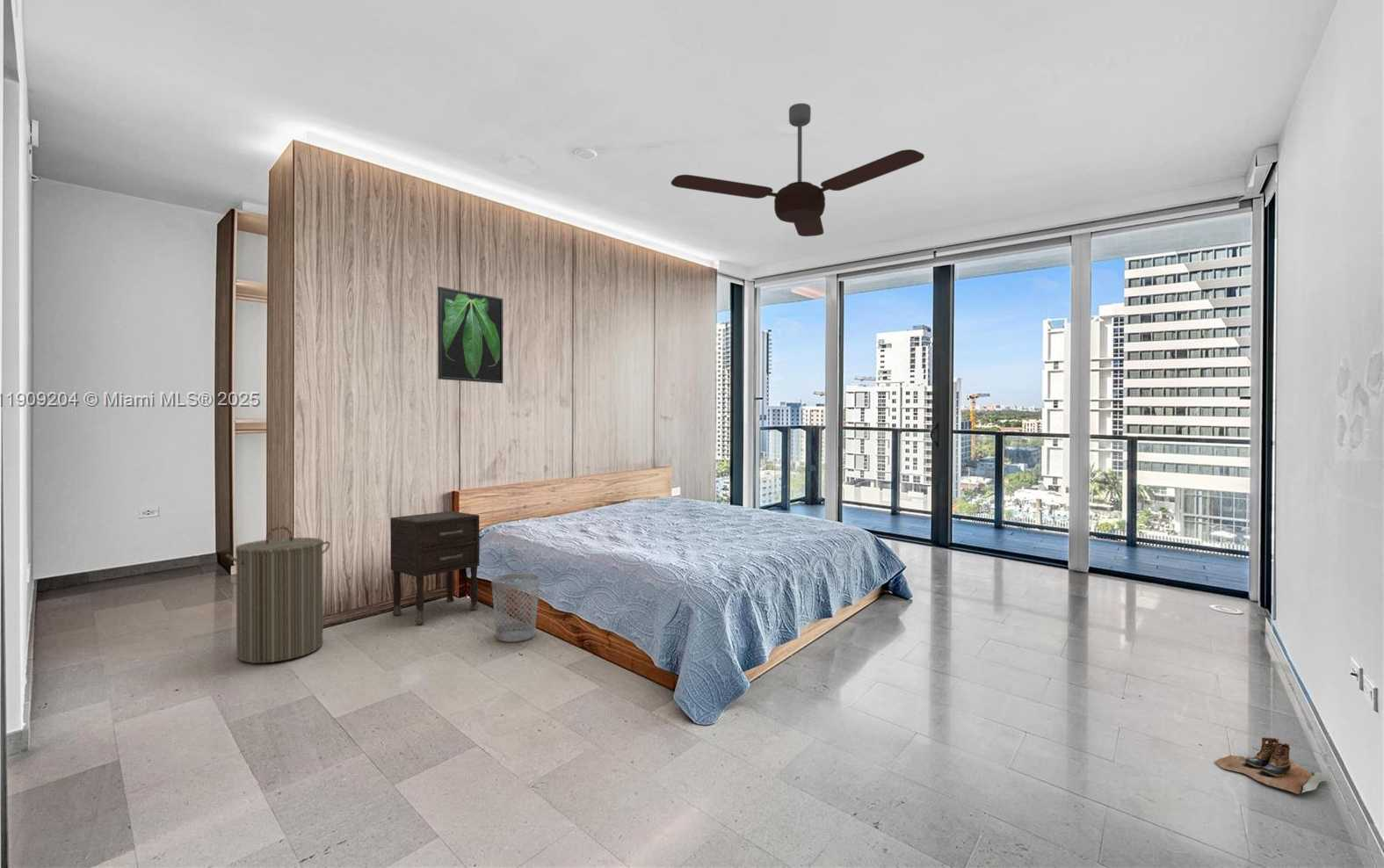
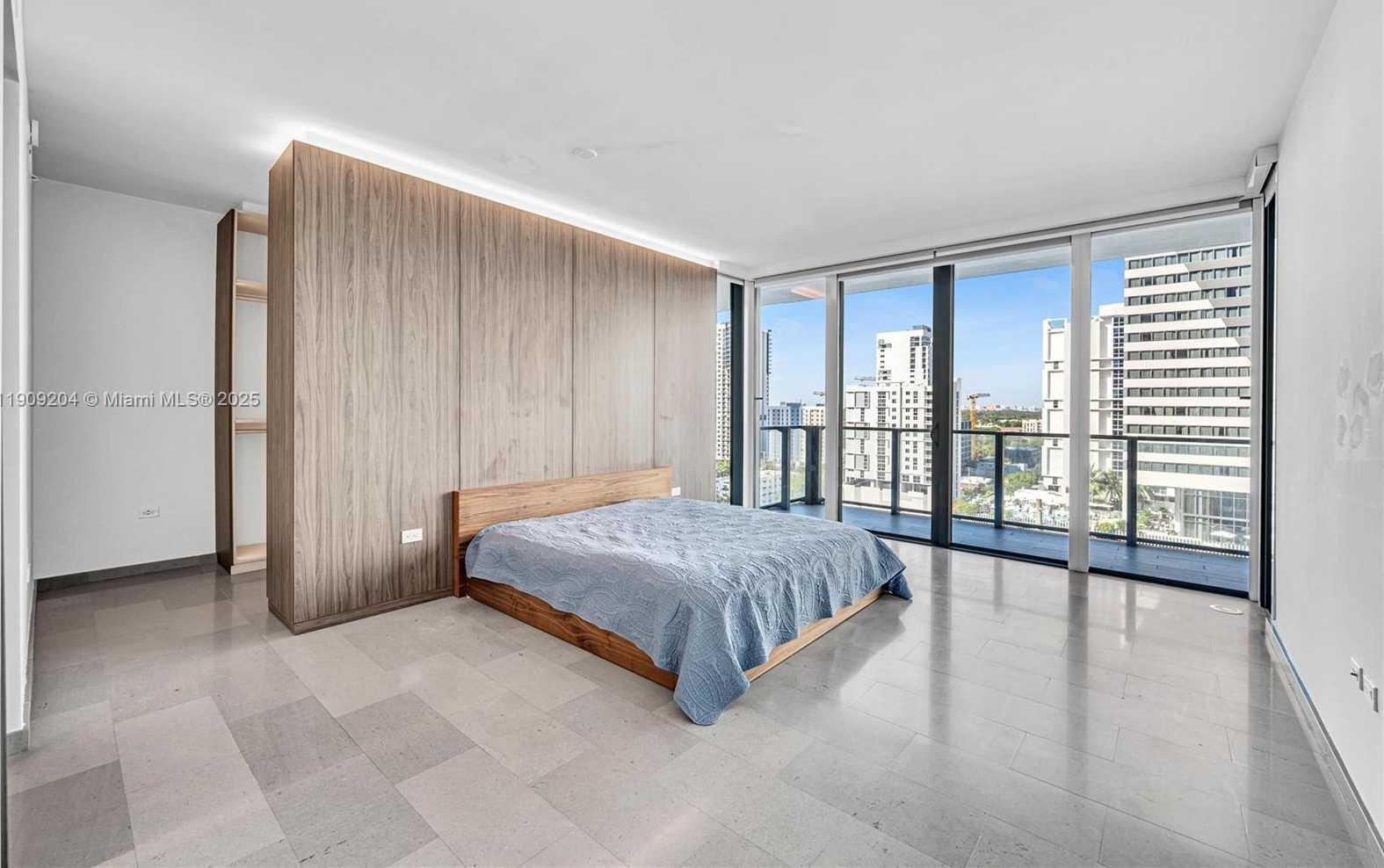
- ceiling fan (798, 170)
- wastebasket (515, 607)
- laundry hamper (280, 588)
- nightstand (436, 564)
- boots (1271, 757)
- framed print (471, 336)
